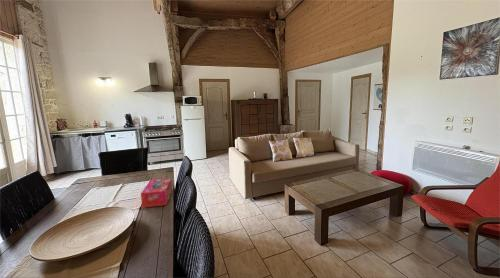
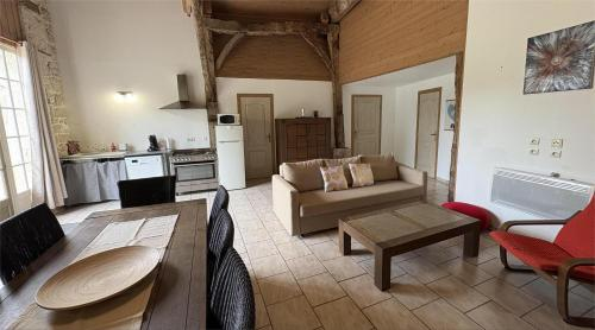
- tissue box (157, 191)
